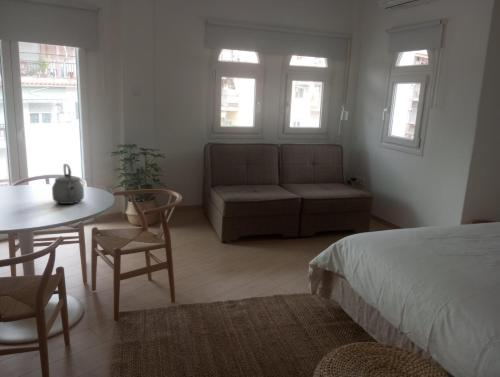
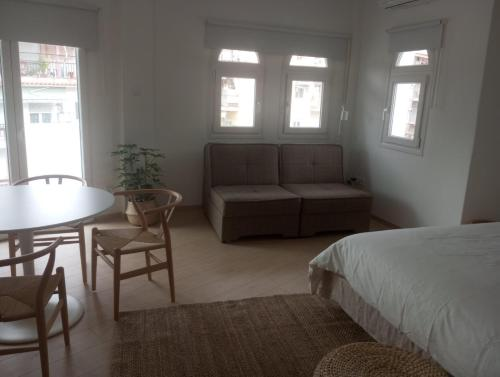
- tea kettle (68, 184)
